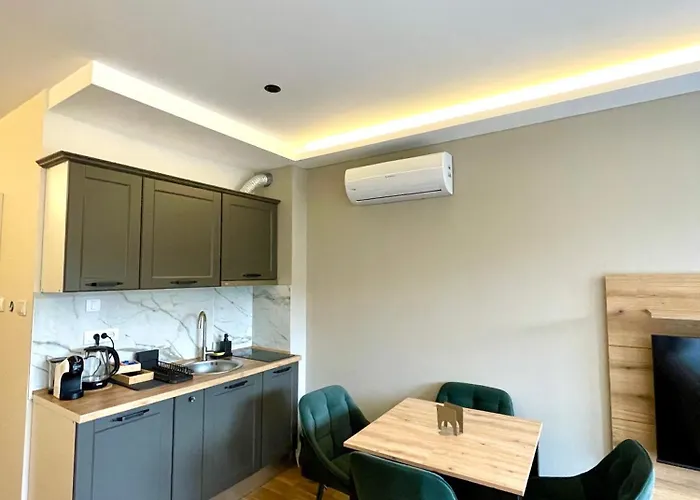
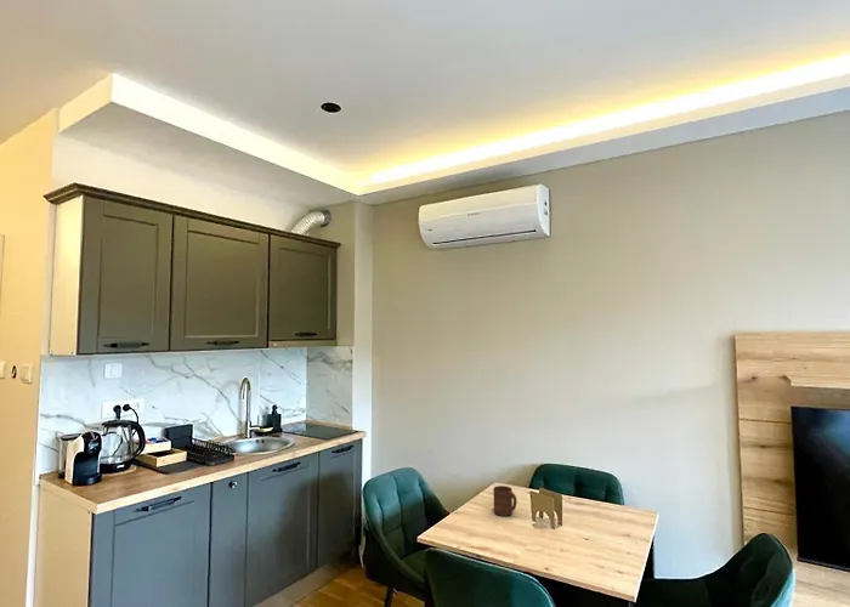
+ cup (505, 500)
